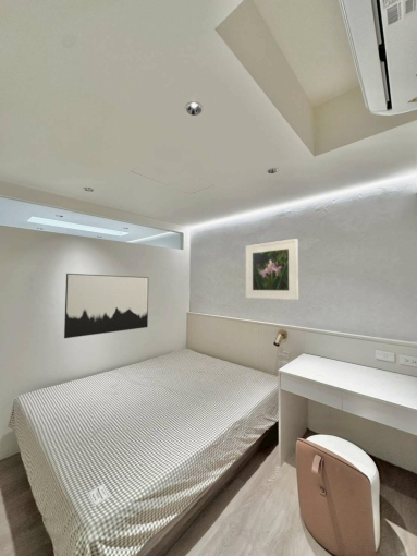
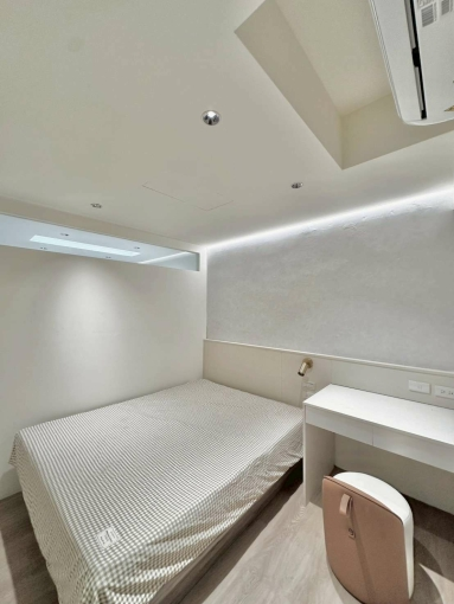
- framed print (269, 270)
- wall art (111, 303)
